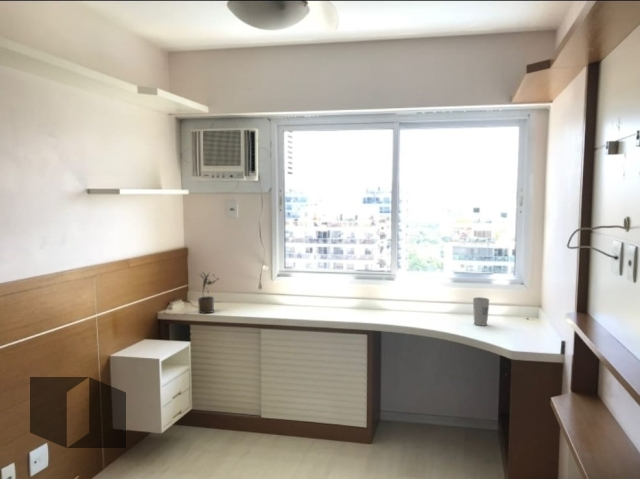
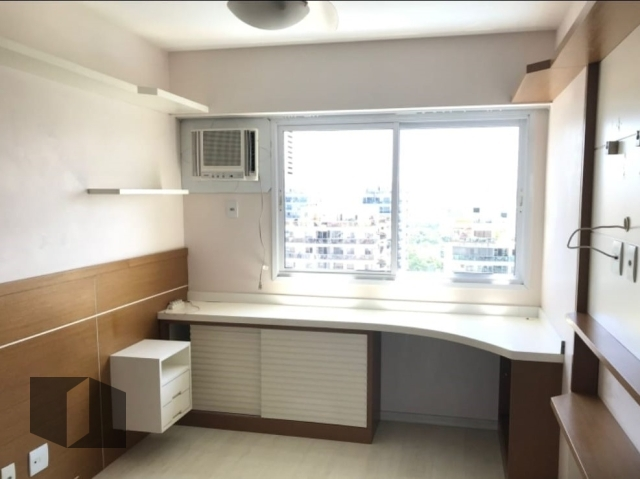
- potted plant (208, 291)
- cup (480, 311)
